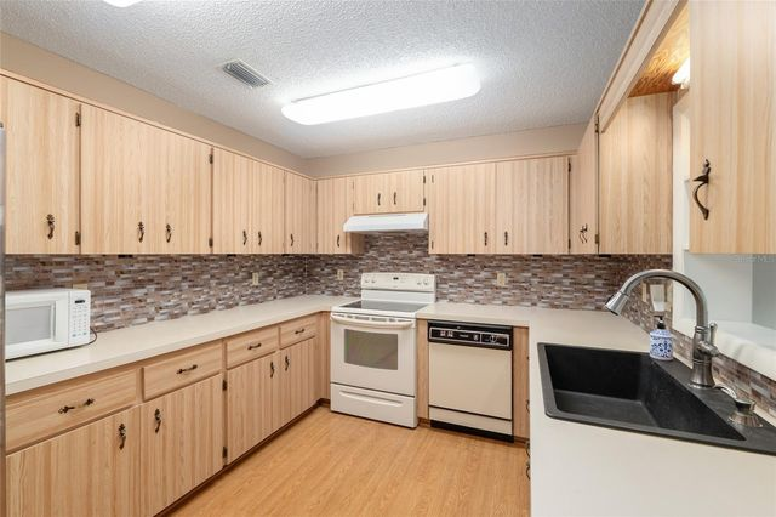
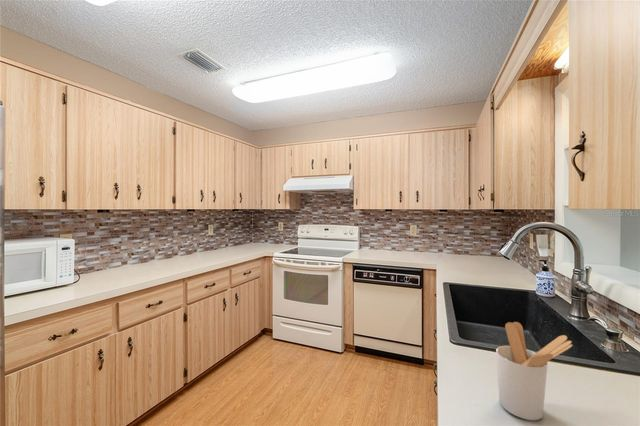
+ utensil holder (533, 370)
